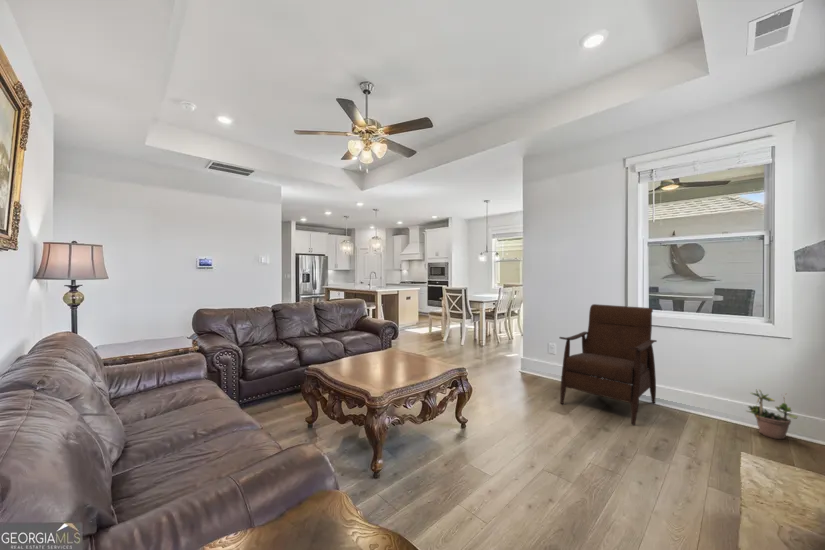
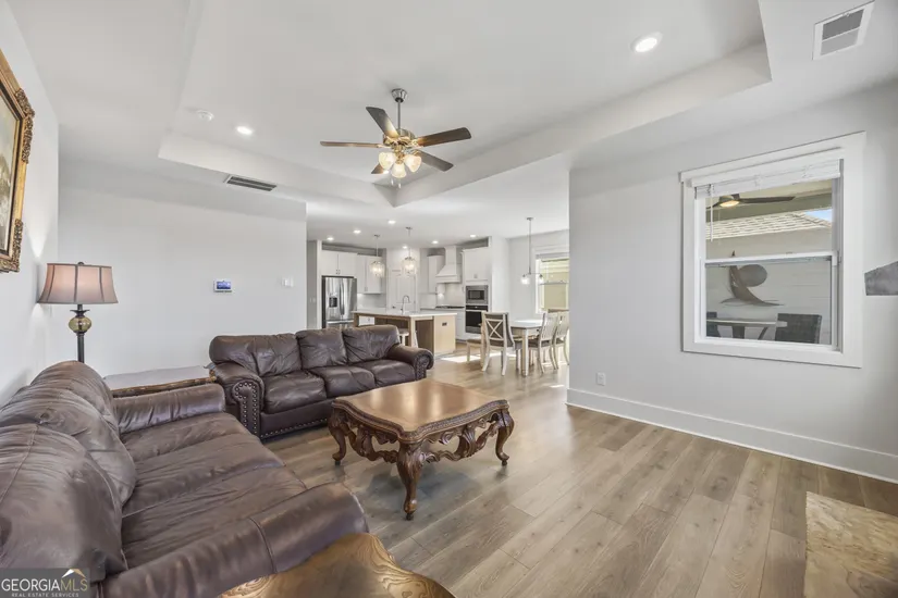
- armchair (608, 355)
- potted plant (771, 412)
